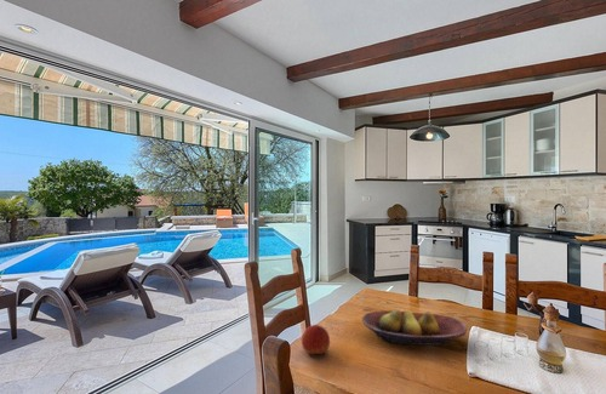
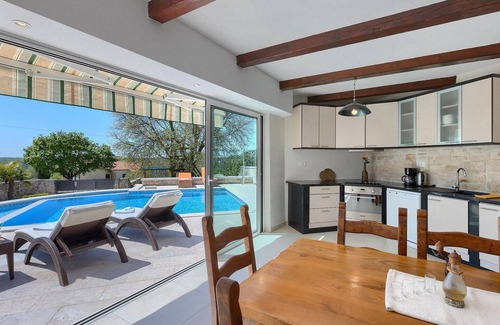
- fruit (315, 338)
- fruit bowl (412, 324)
